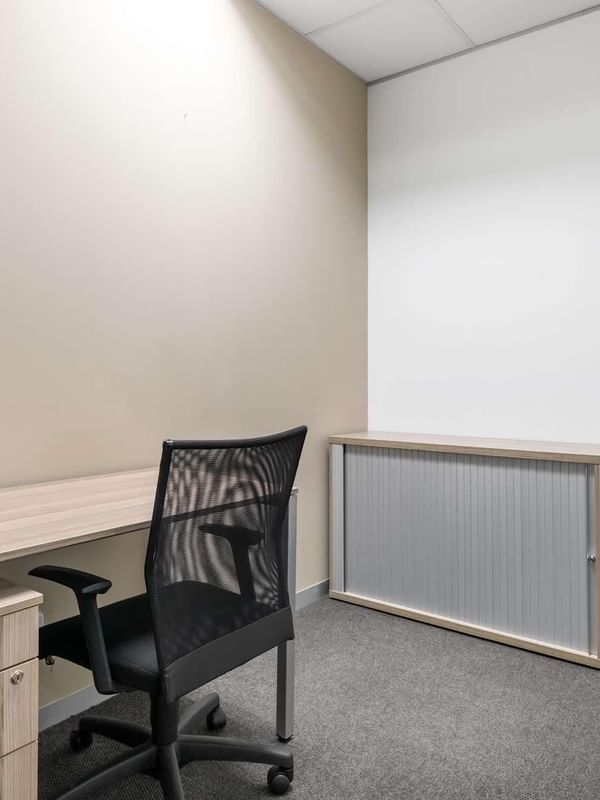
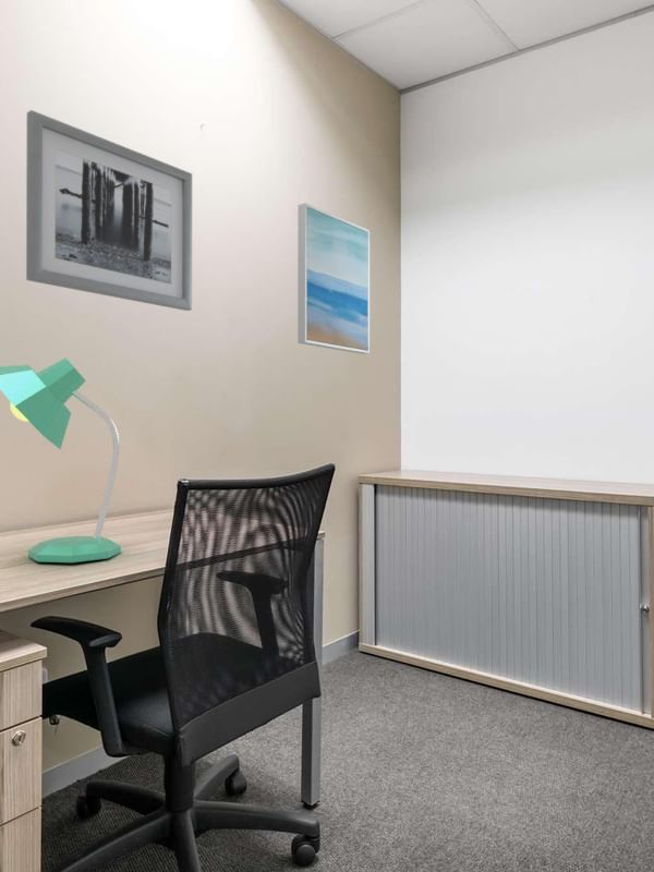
+ wall art (336, 283)
+ desk lamp (59, 448)
+ wall art (118, 221)
